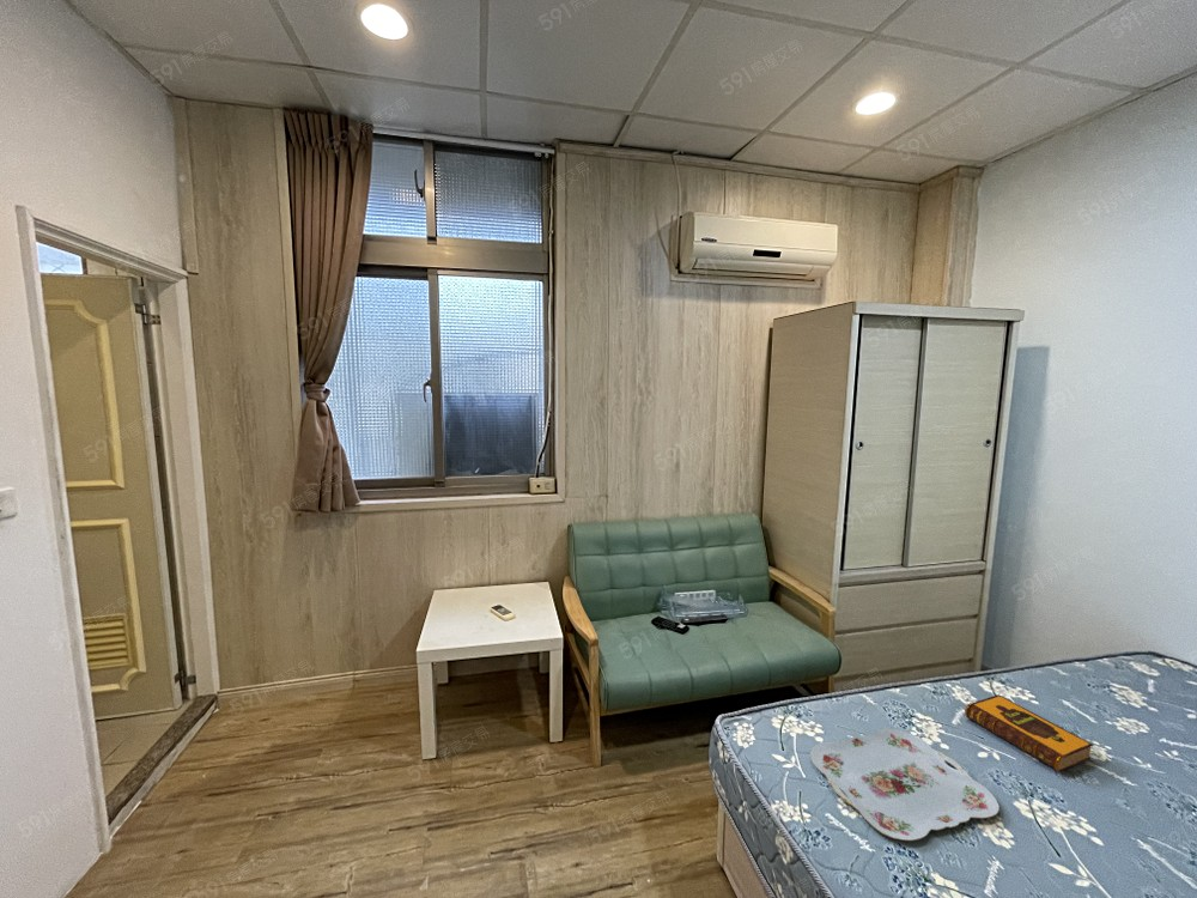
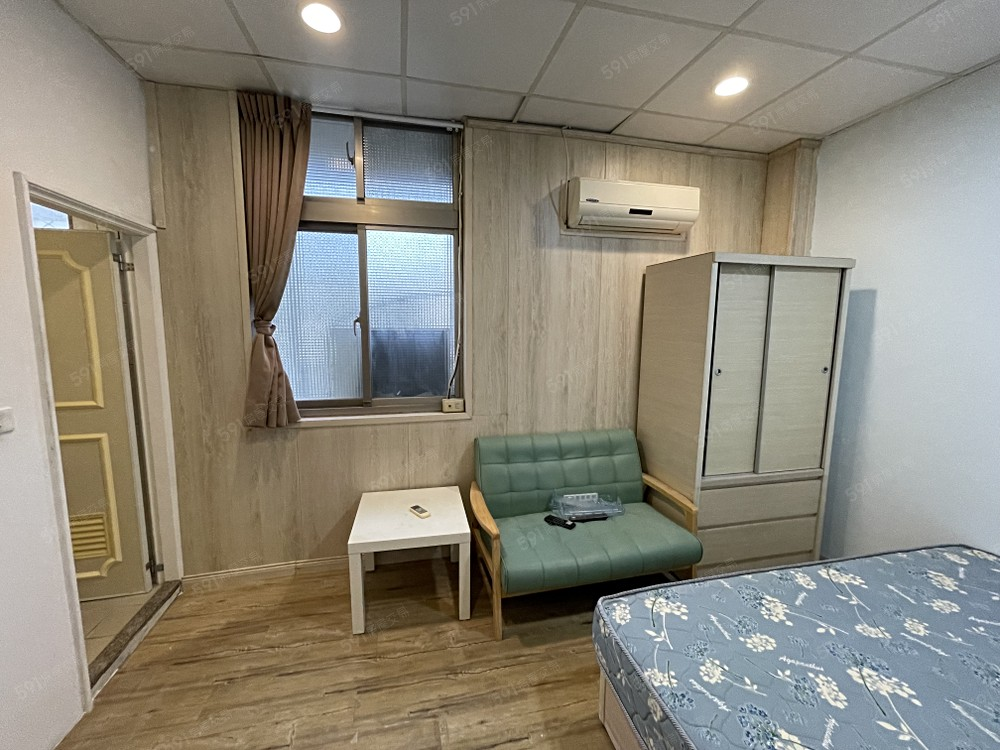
- hardback book (1025, 729)
- serving tray (898, 778)
